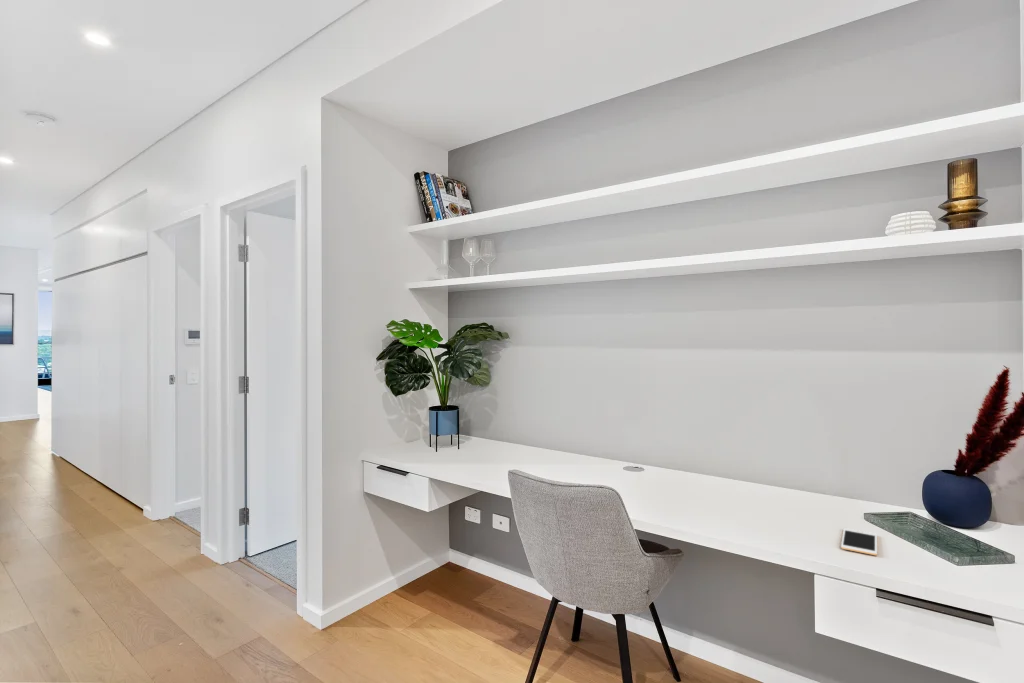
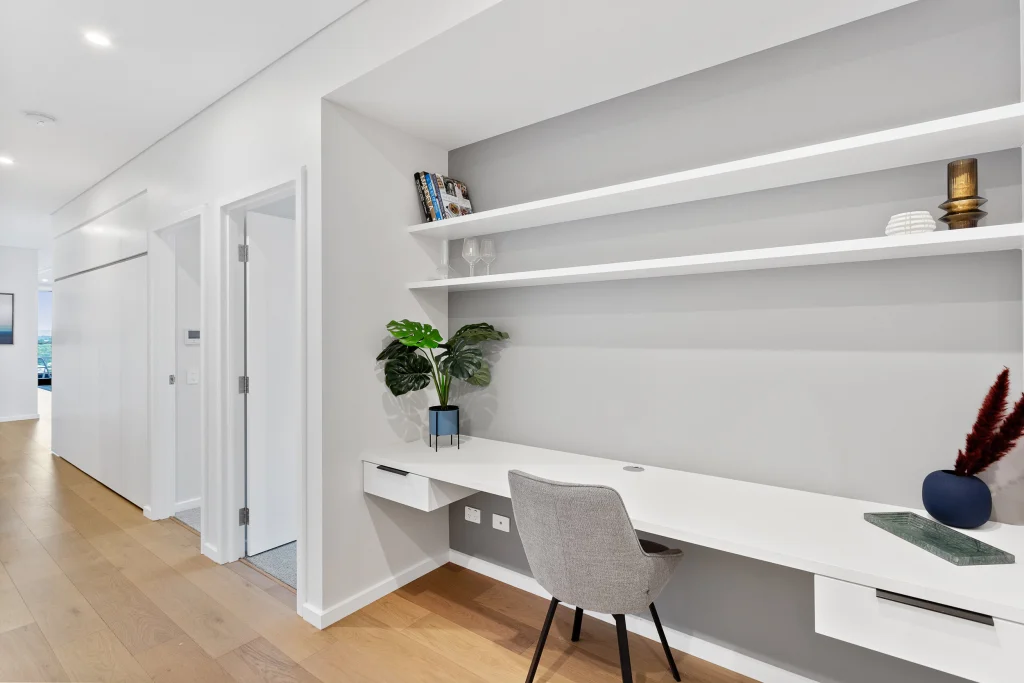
- cell phone (859, 540)
